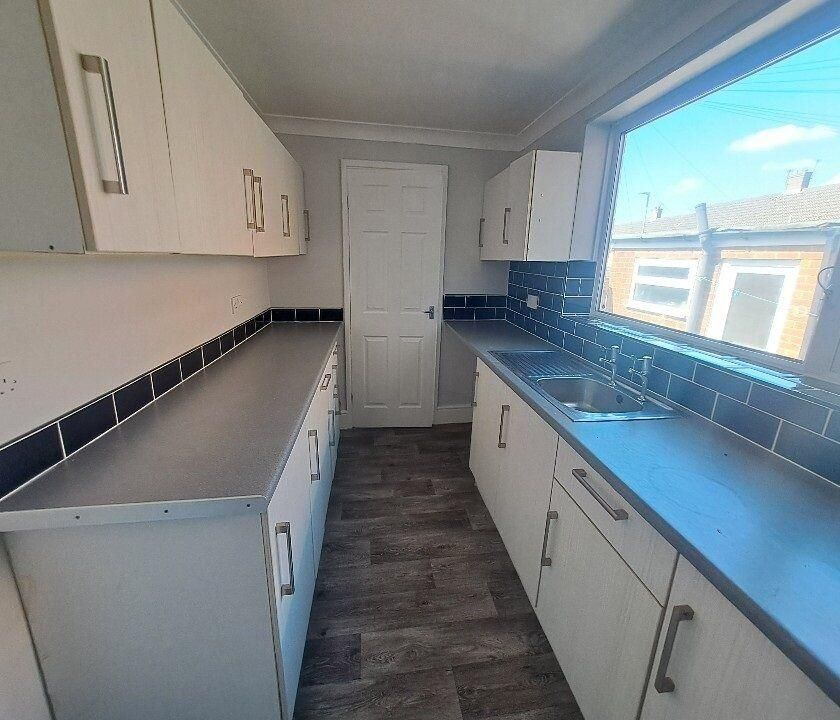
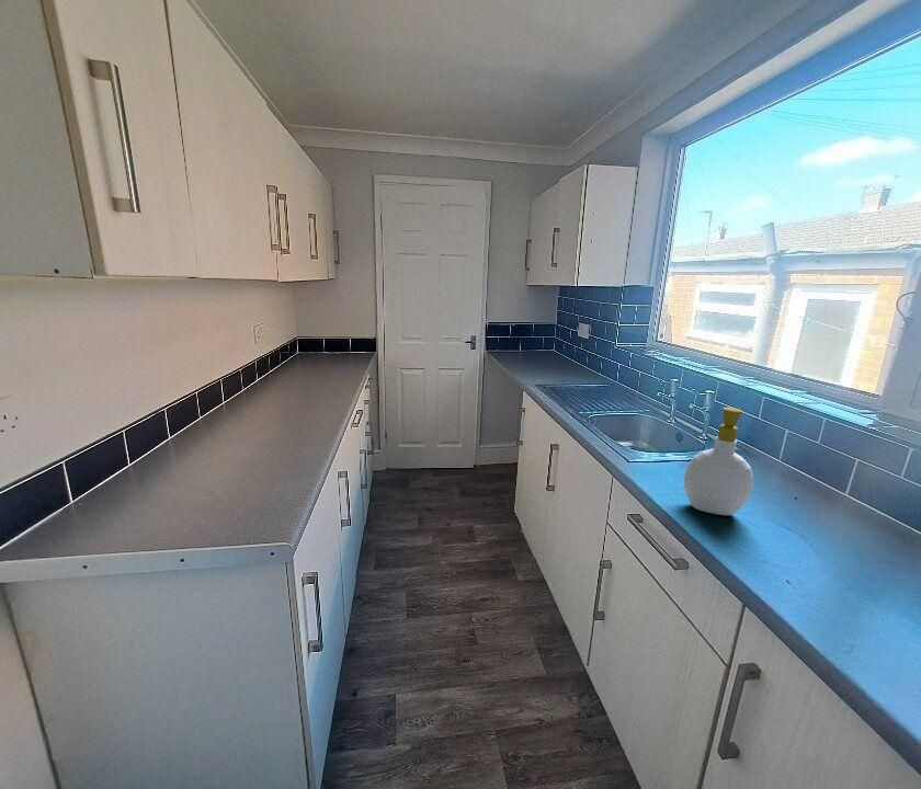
+ soap bottle (720, 460)
